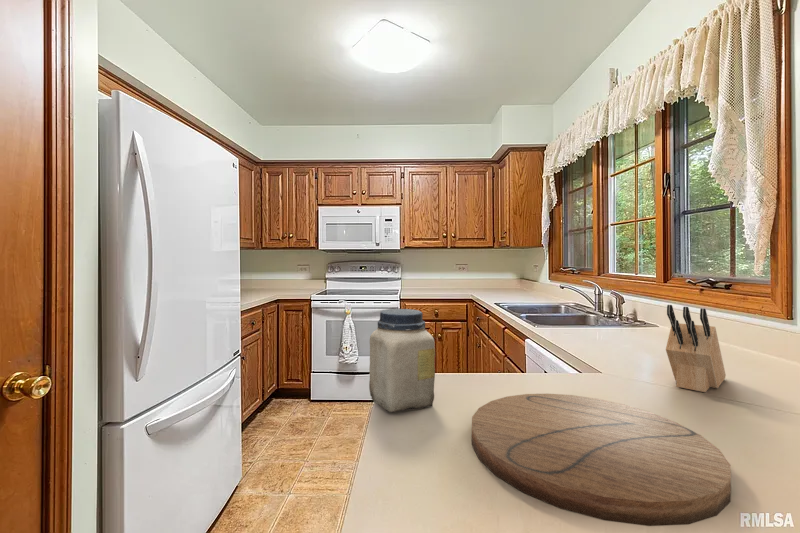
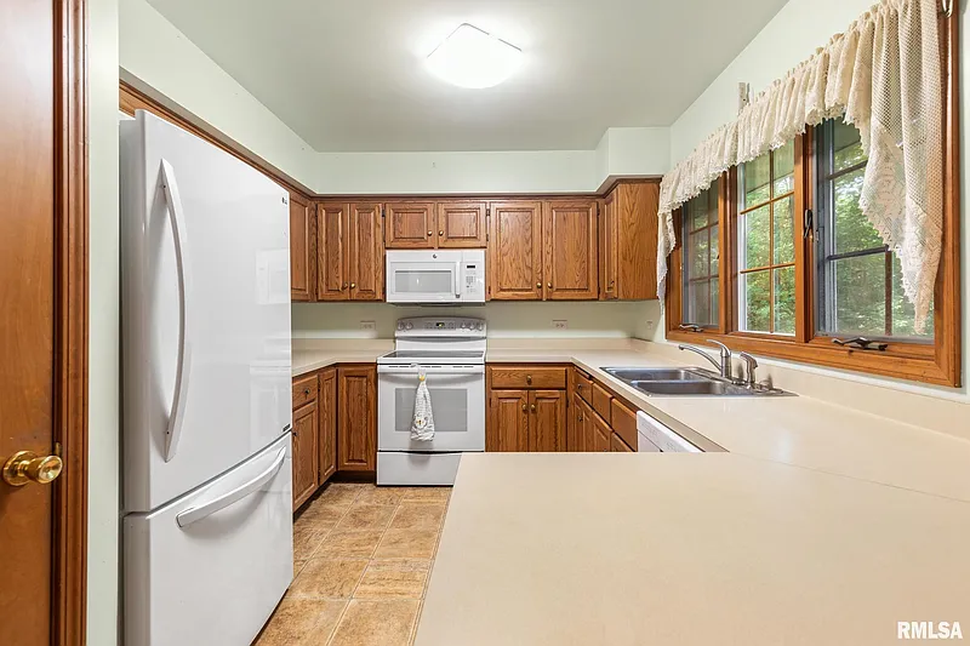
- cutting board (583, 439)
- knife block (695, 343)
- jar (401, 356)
